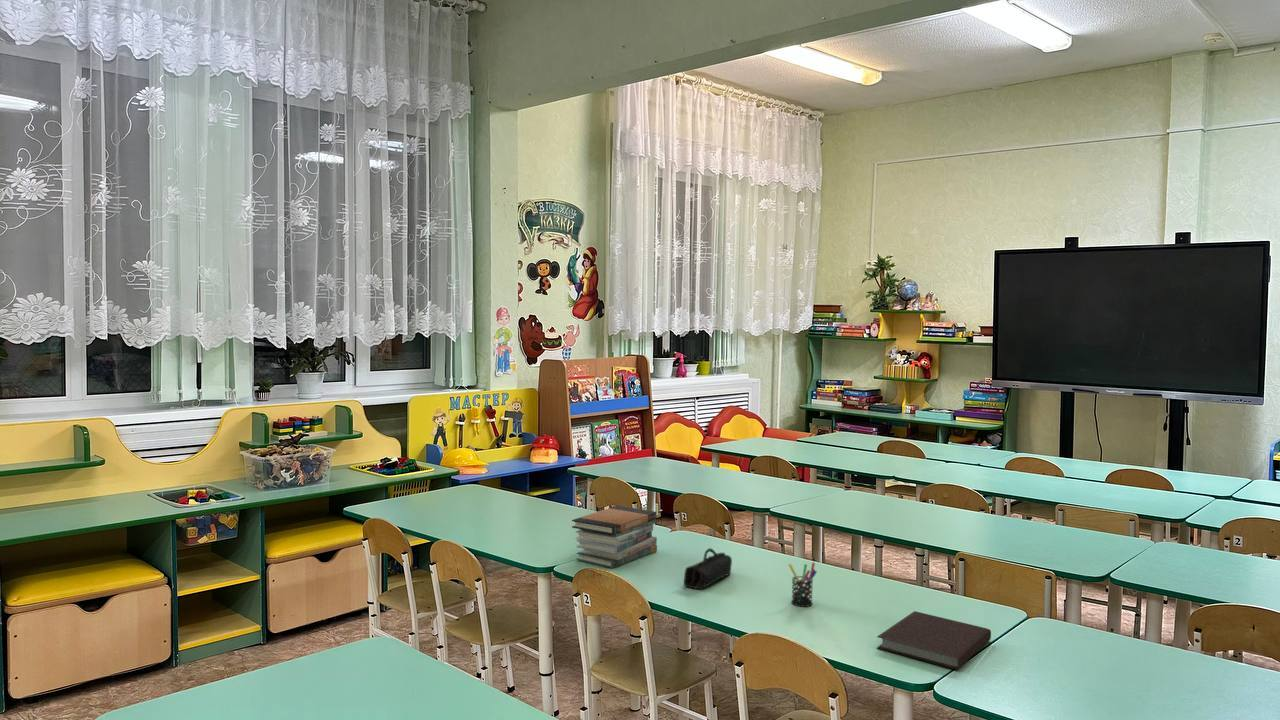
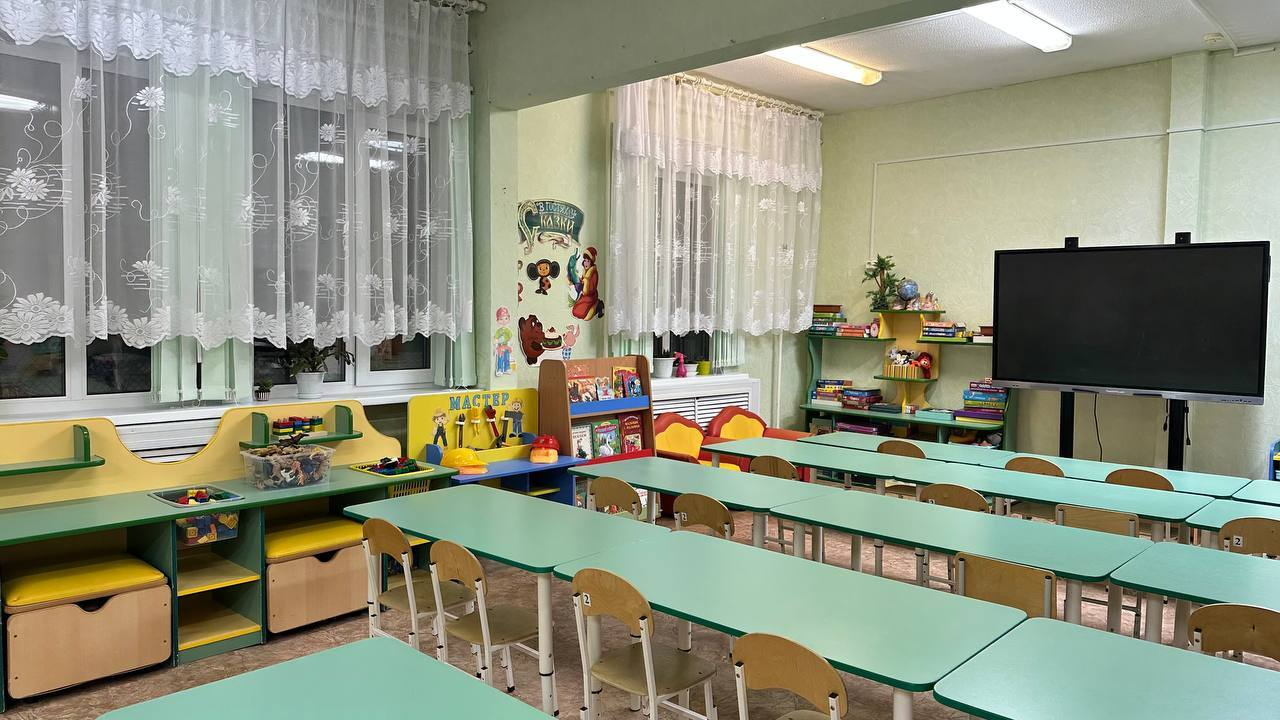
- pencil case (708, 564)
- book stack (615, 535)
- pen holder (804, 581)
- notebook (934, 638)
